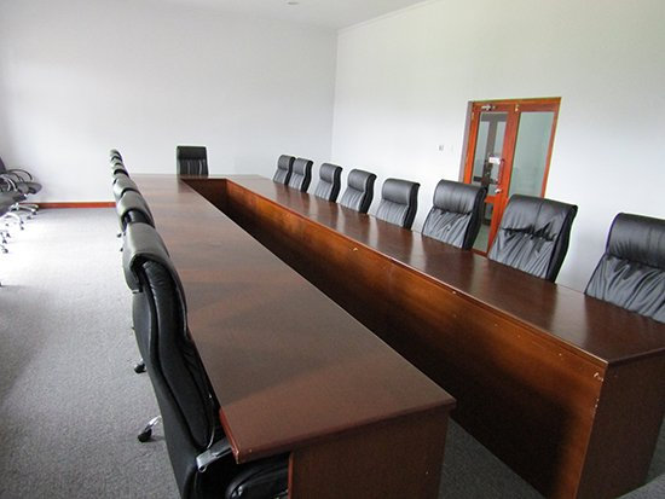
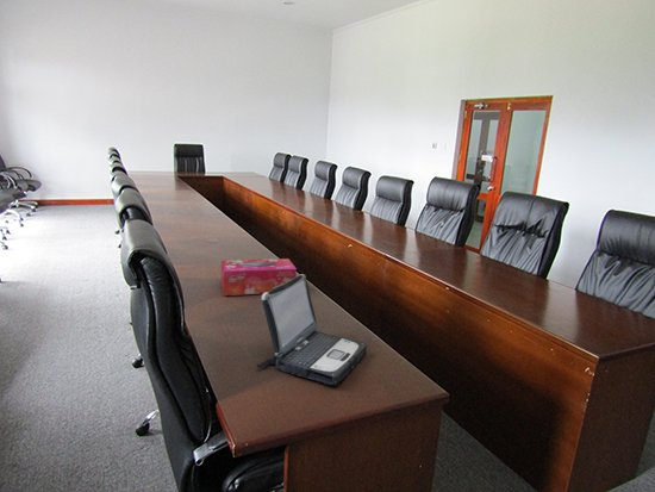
+ tissue box (257, 275)
+ laptop (313, 324)
